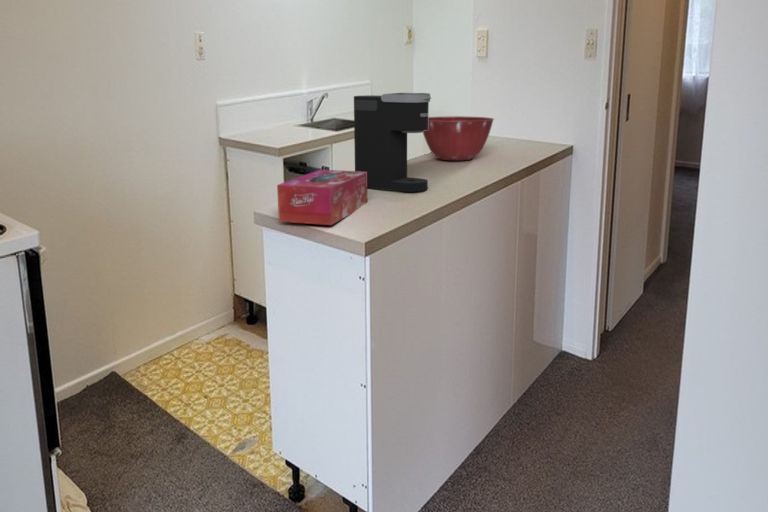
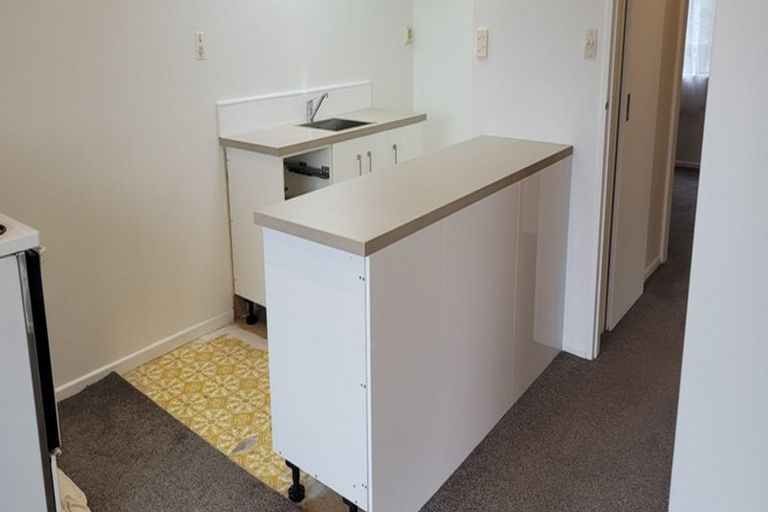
- mixing bowl (455, 138)
- tissue box (325, 195)
- coffee maker (391, 140)
